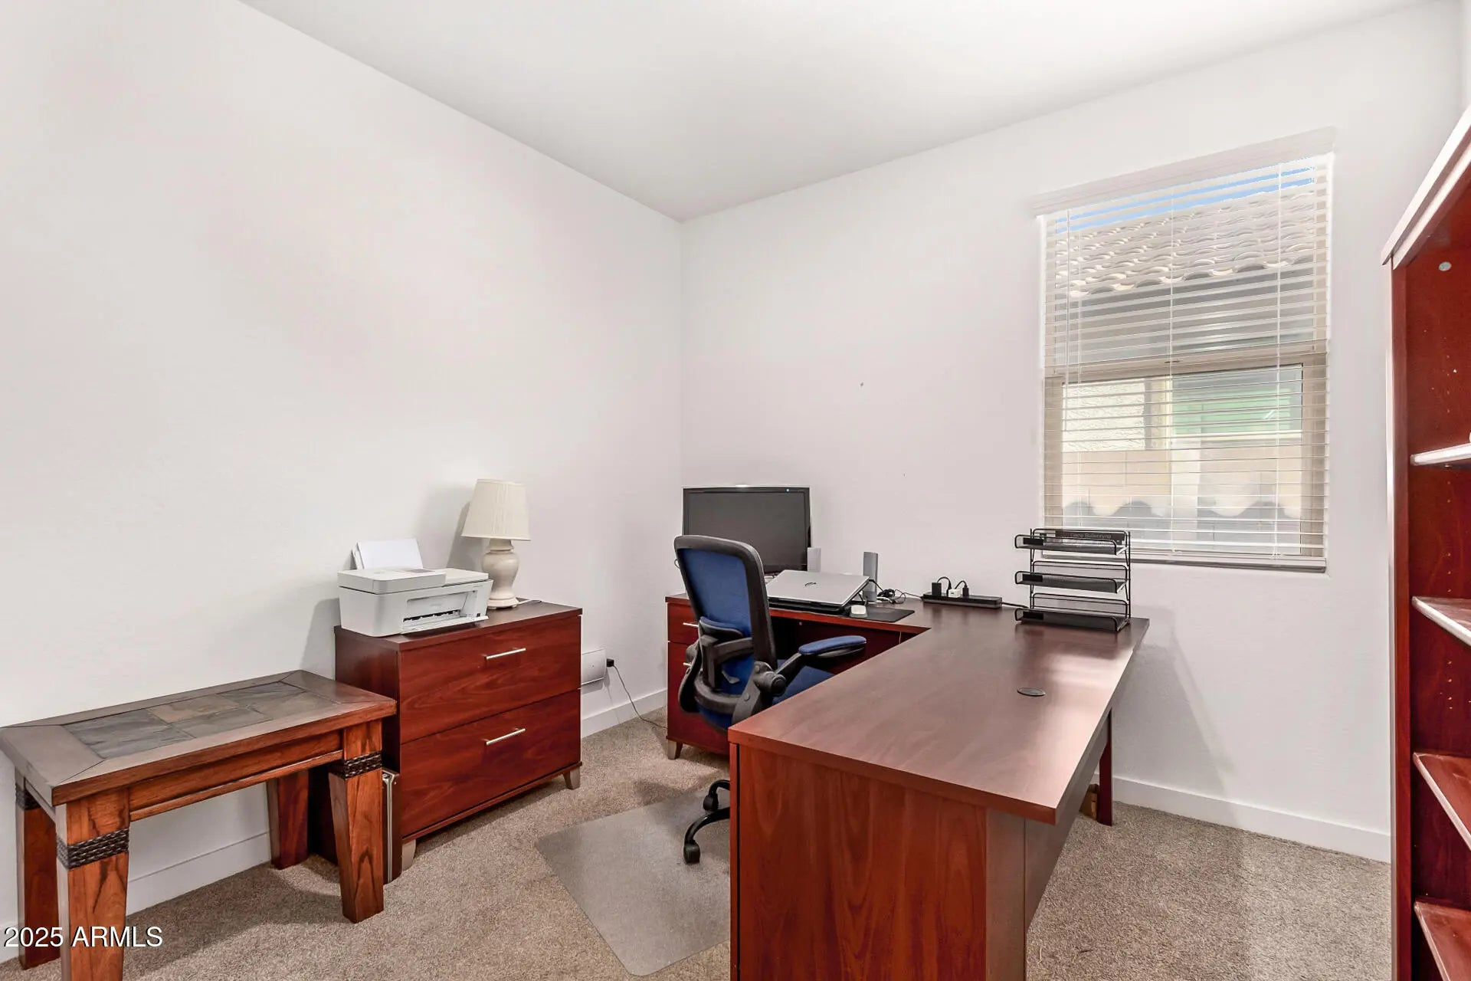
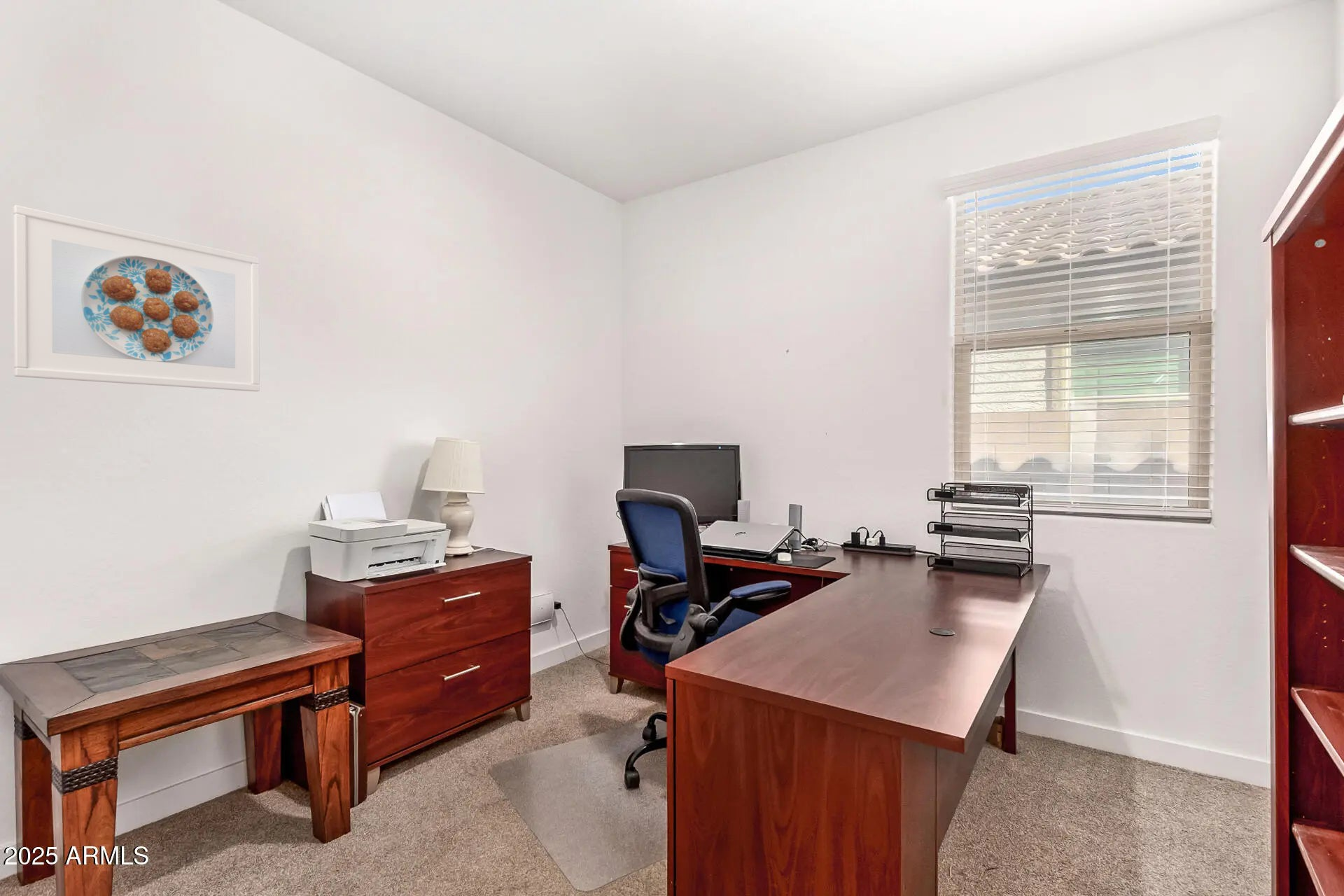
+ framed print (151, 309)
